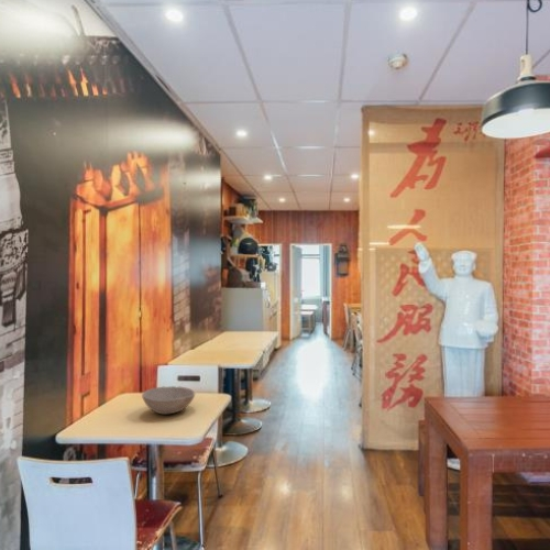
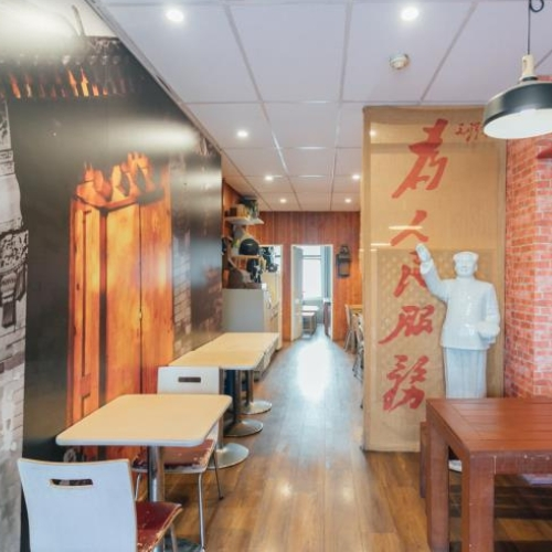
- bowl (168, 402)
